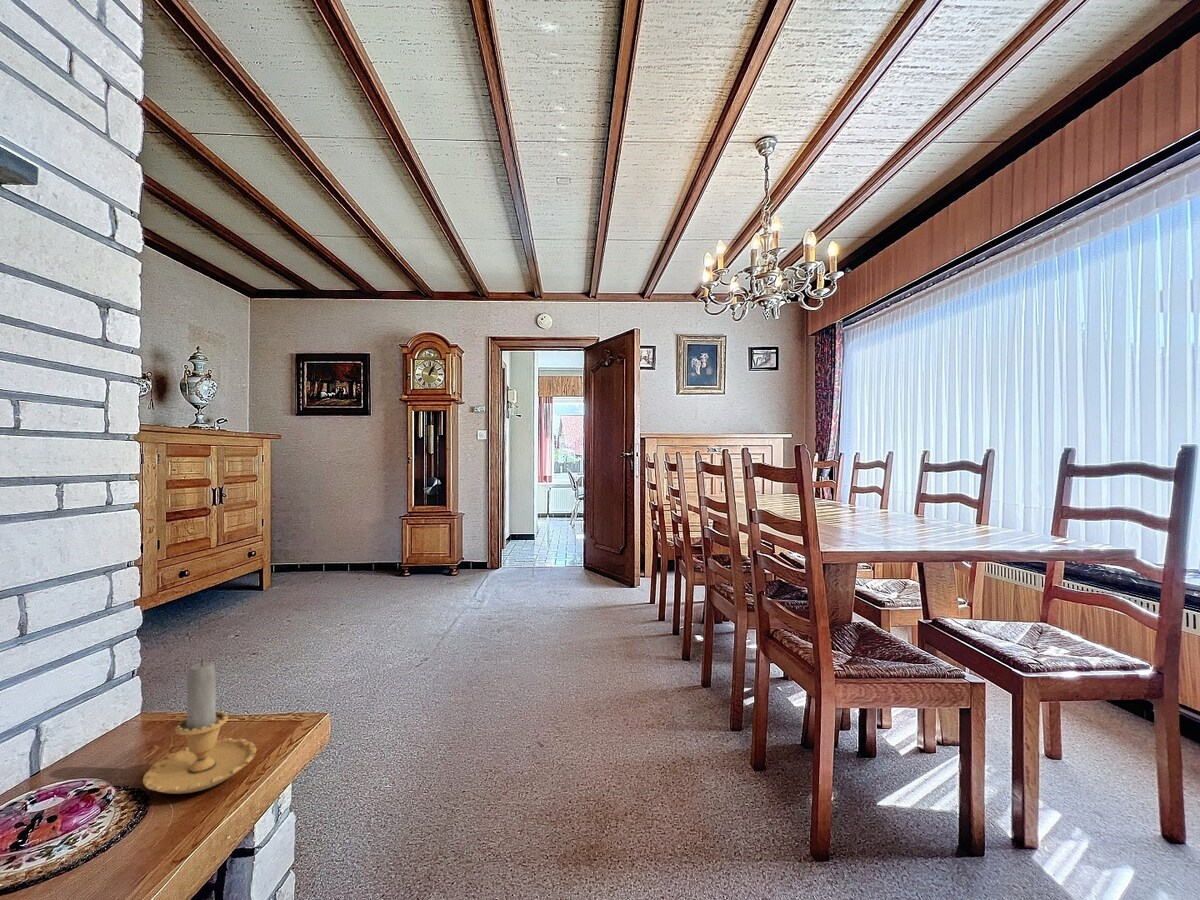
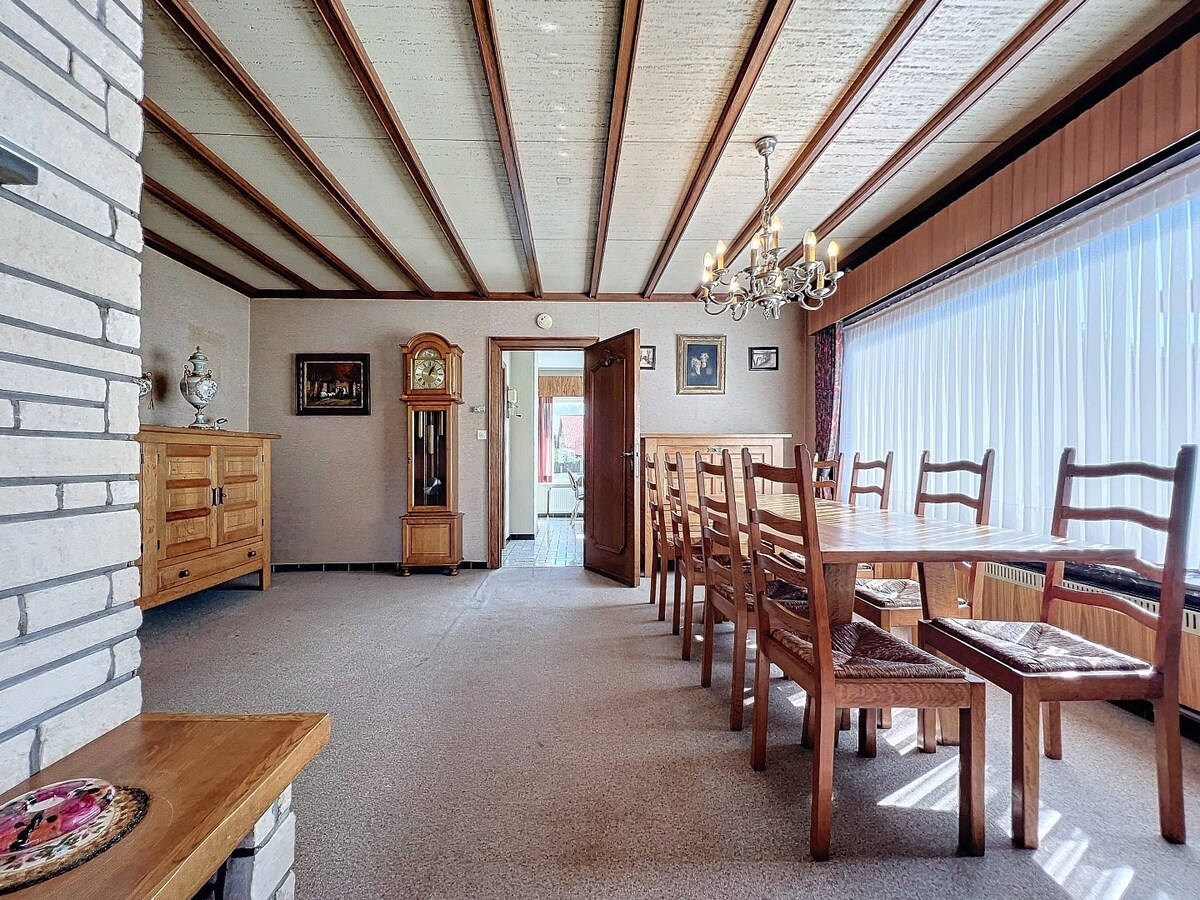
- candle (205, 713)
